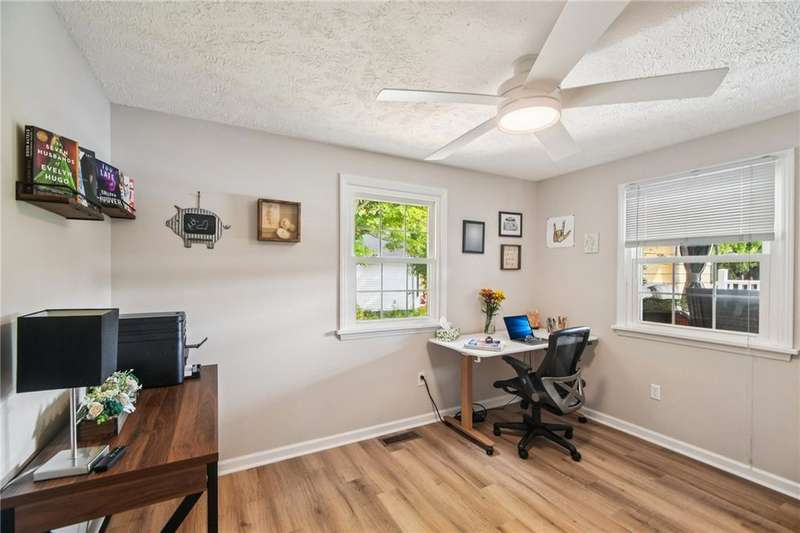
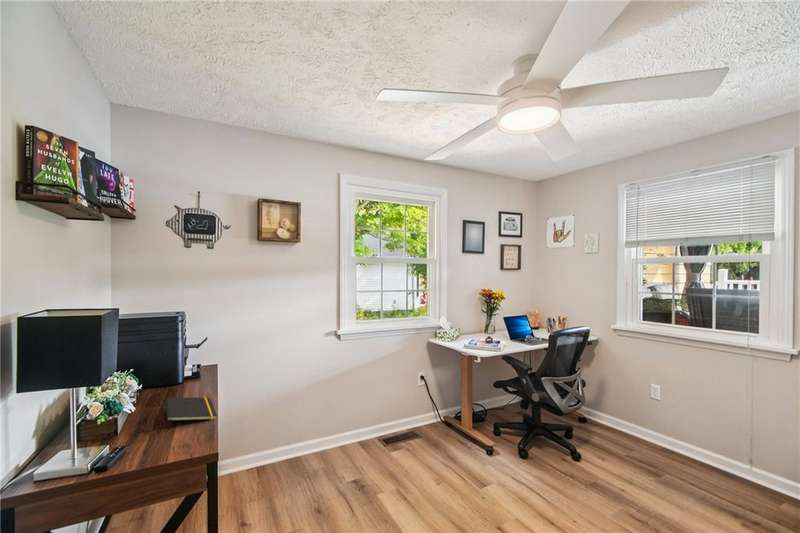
+ notepad (190, 408)
